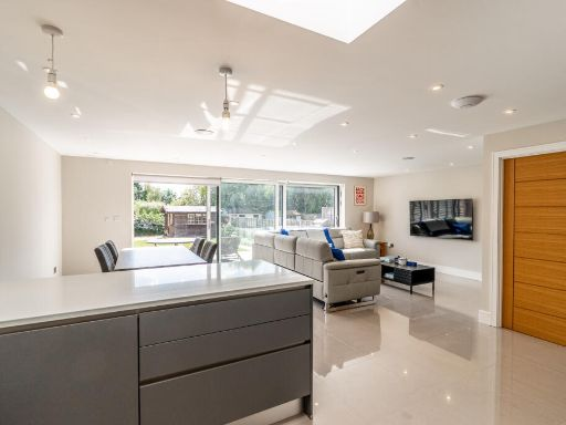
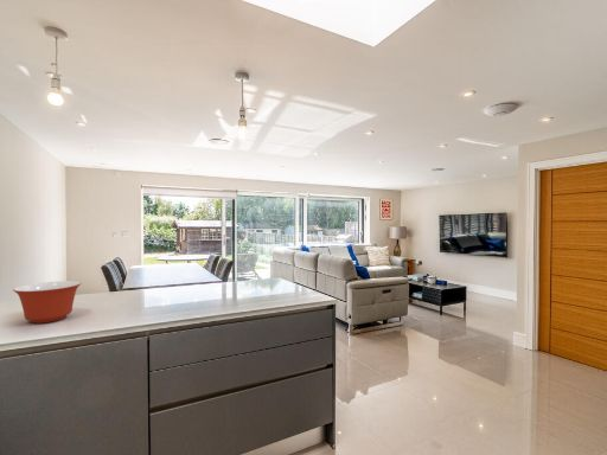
+ mixing bowl (49, 302)
